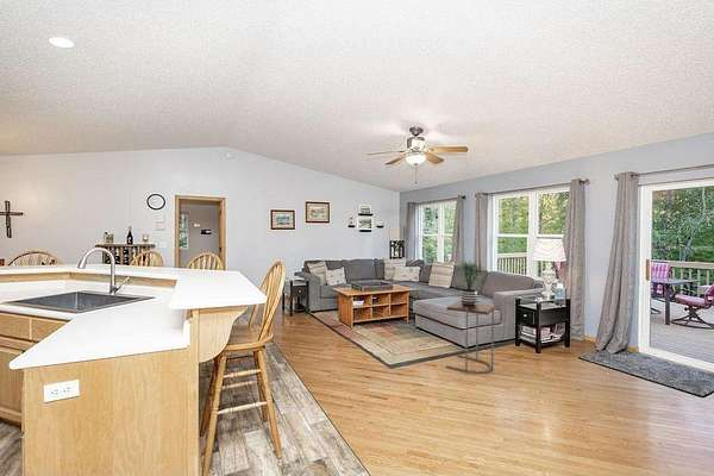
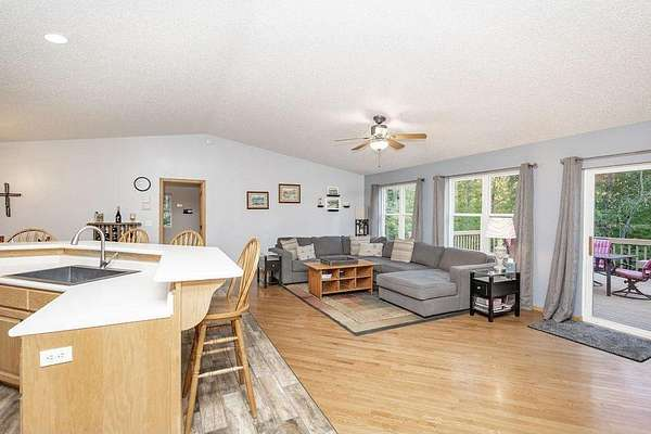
- potted plant (470, 282)
- side table (476, 334)
